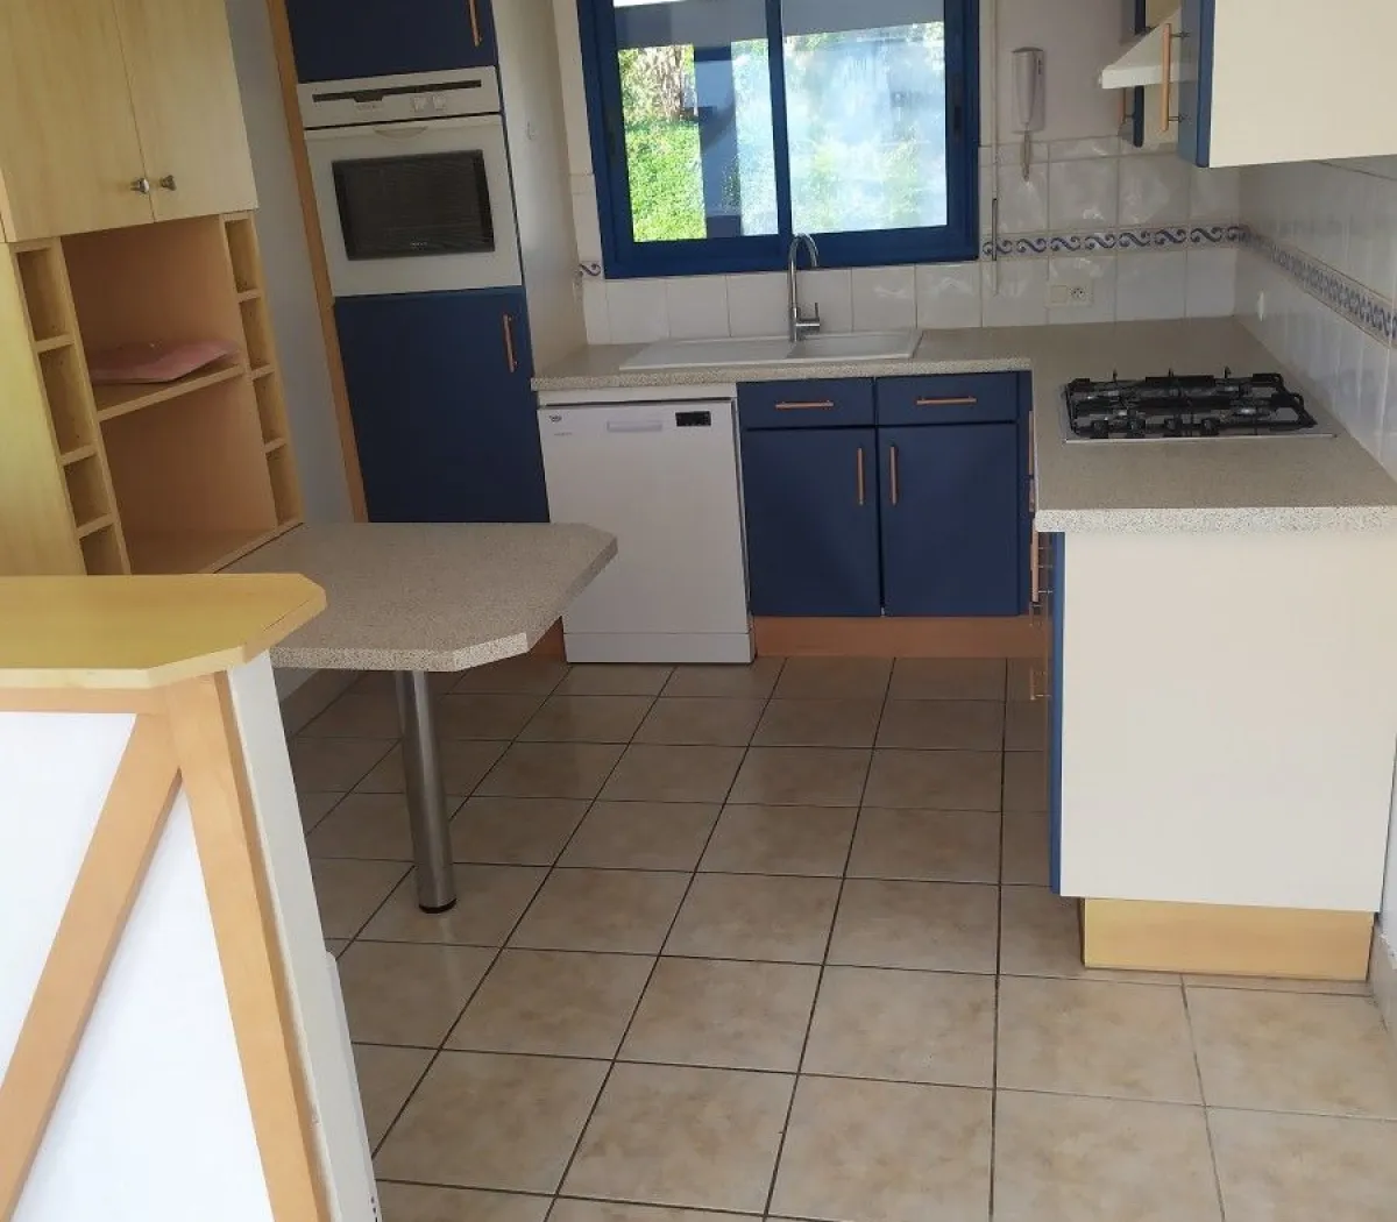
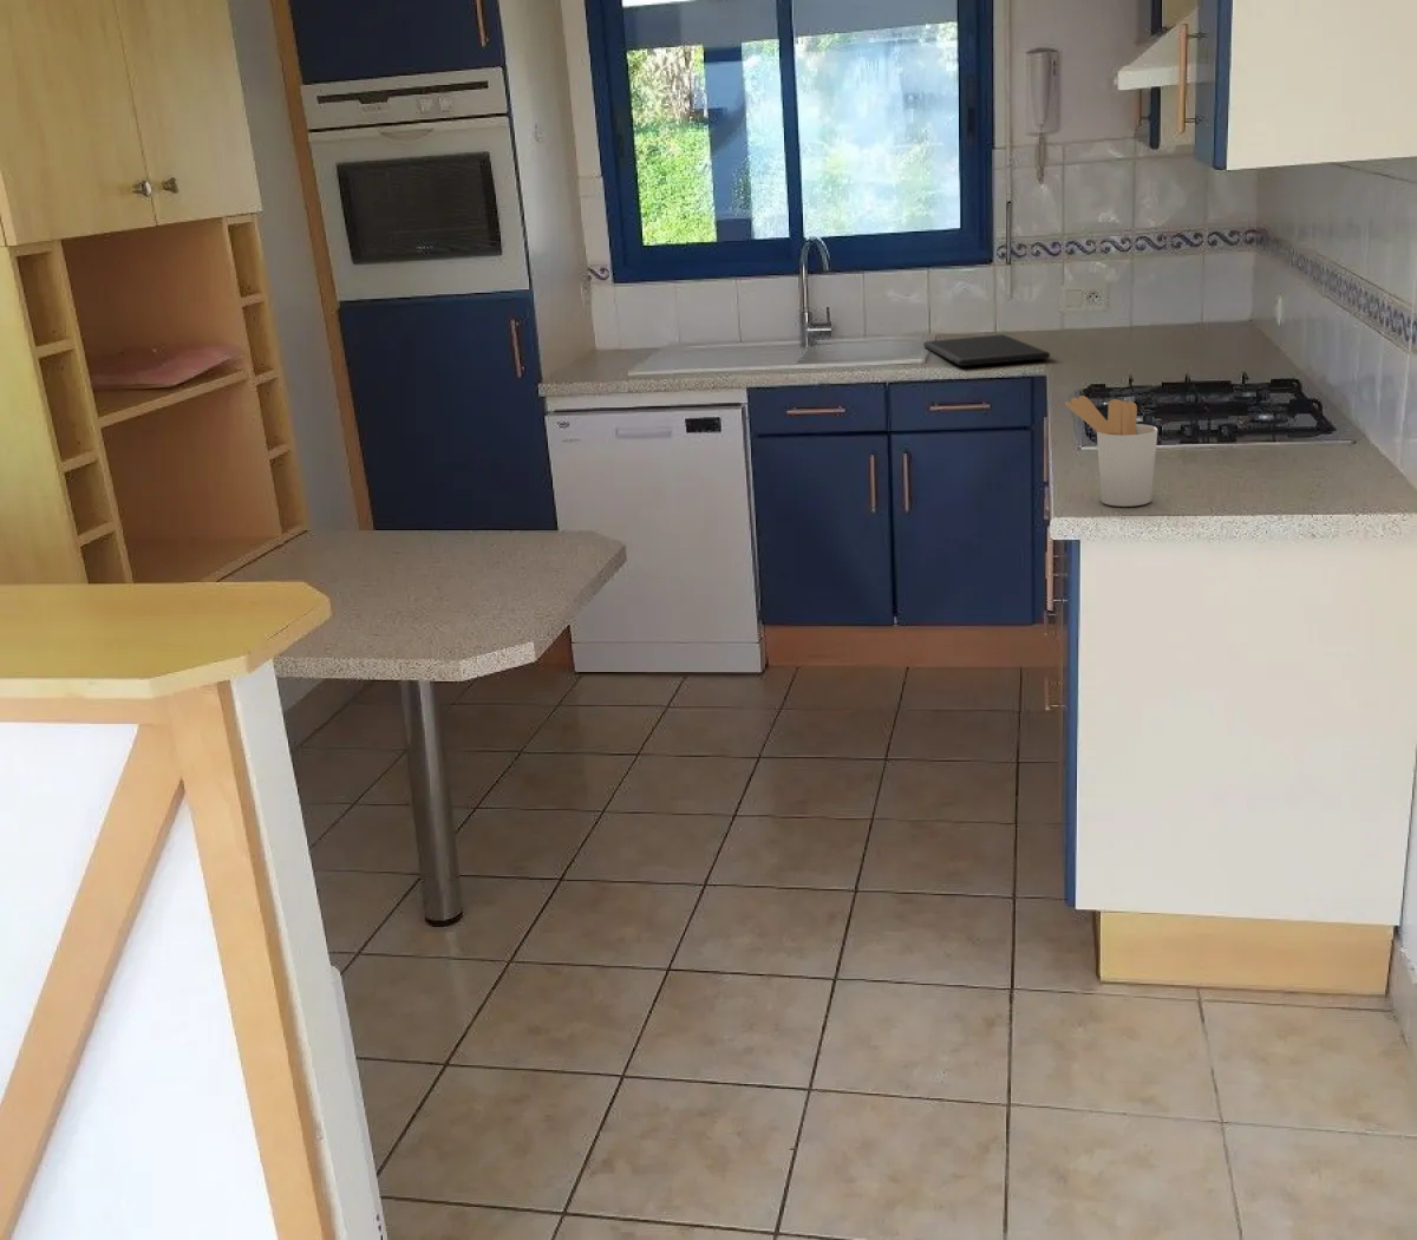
+ utensil holder (1110, 446)
+ cutting board (982, 349)
